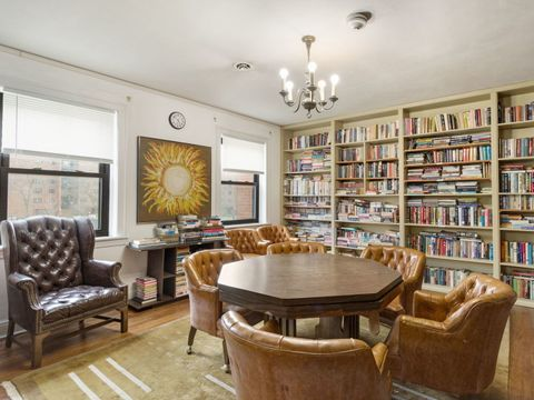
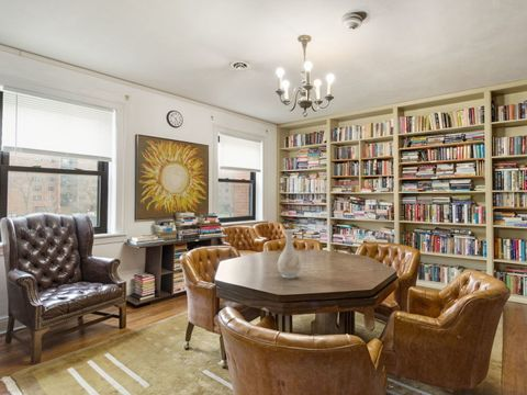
+ vase (289, 253)
